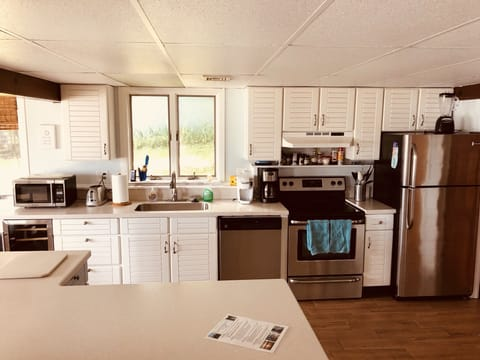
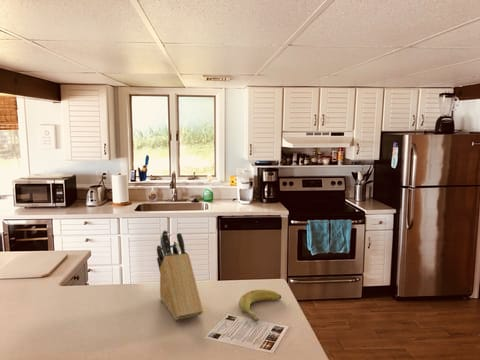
+ banana (259, 300)
+ knife block (177, 269)
